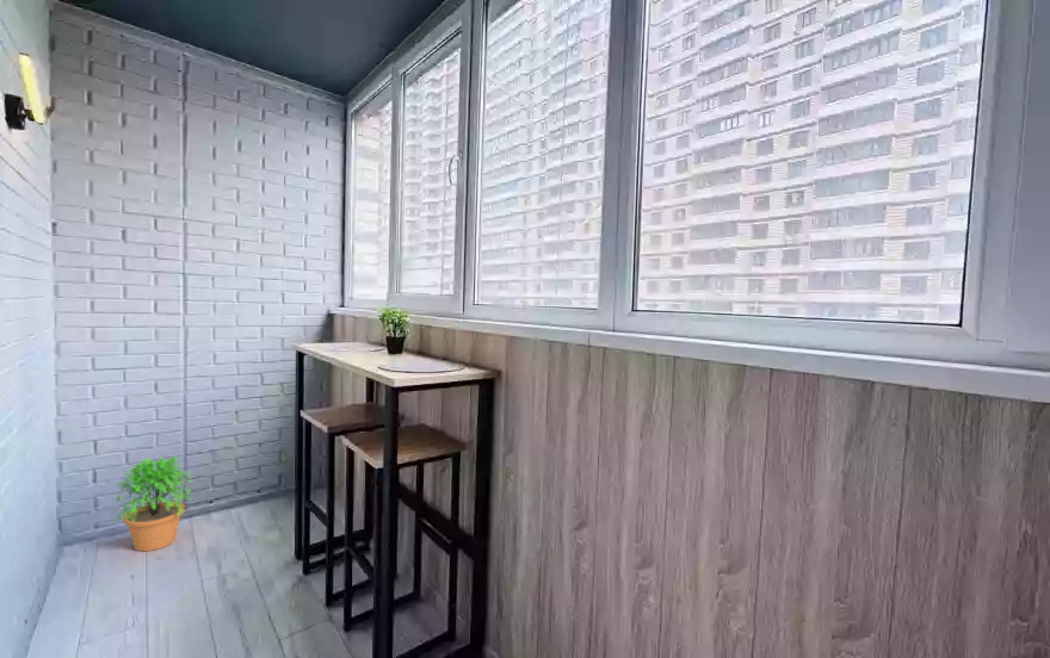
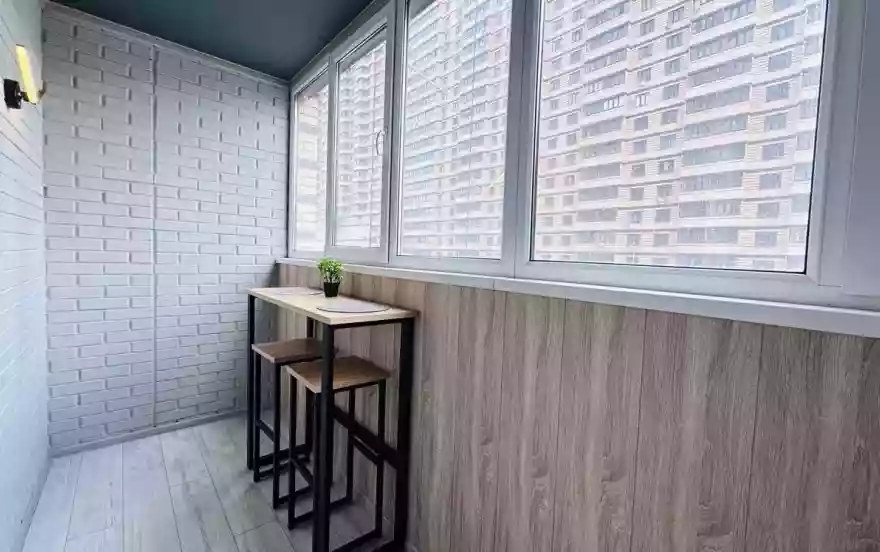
- potted plant (153, 498)
